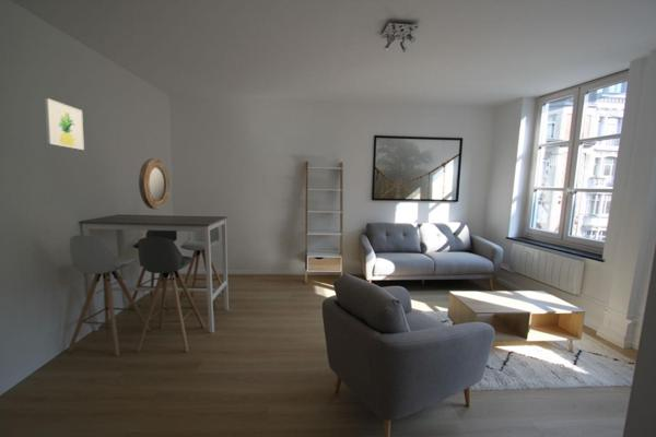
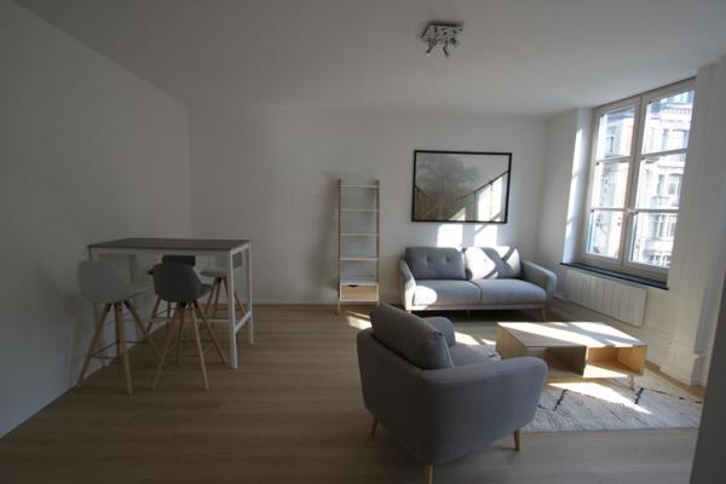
- wall art (66, 126)
- home mirror (155, 184)
